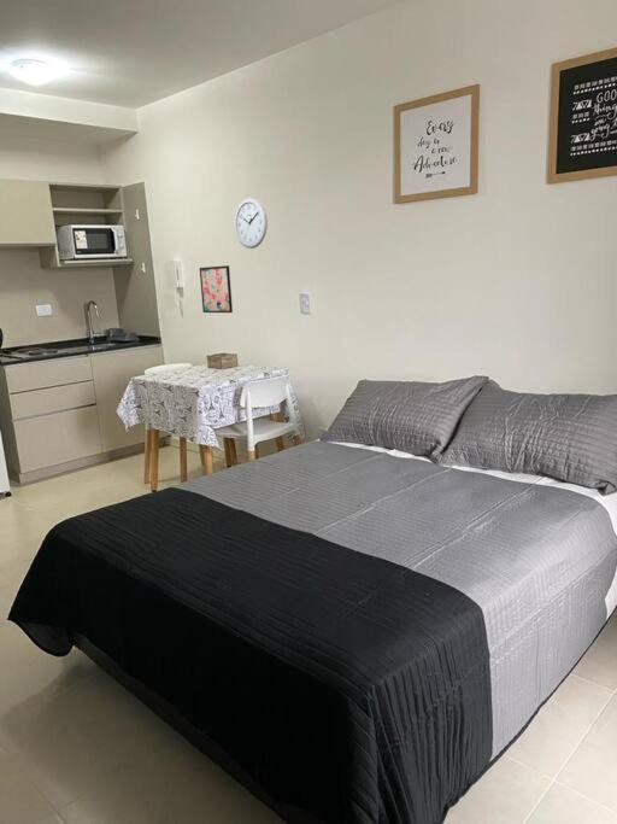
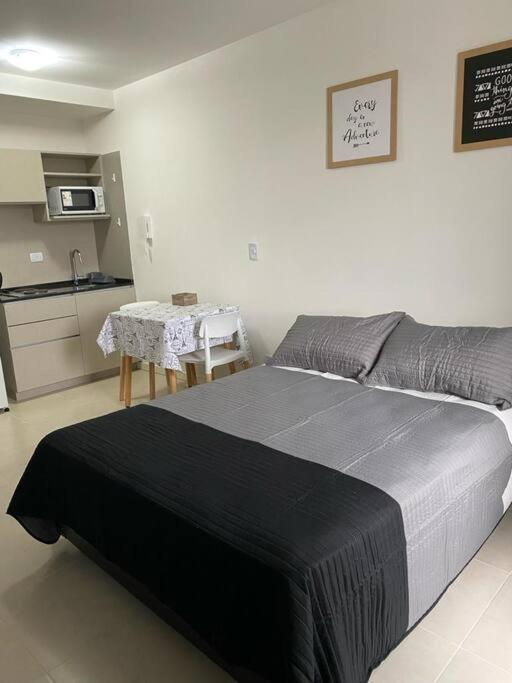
- wall art (216, 290)
- wall clock (249, 223)
